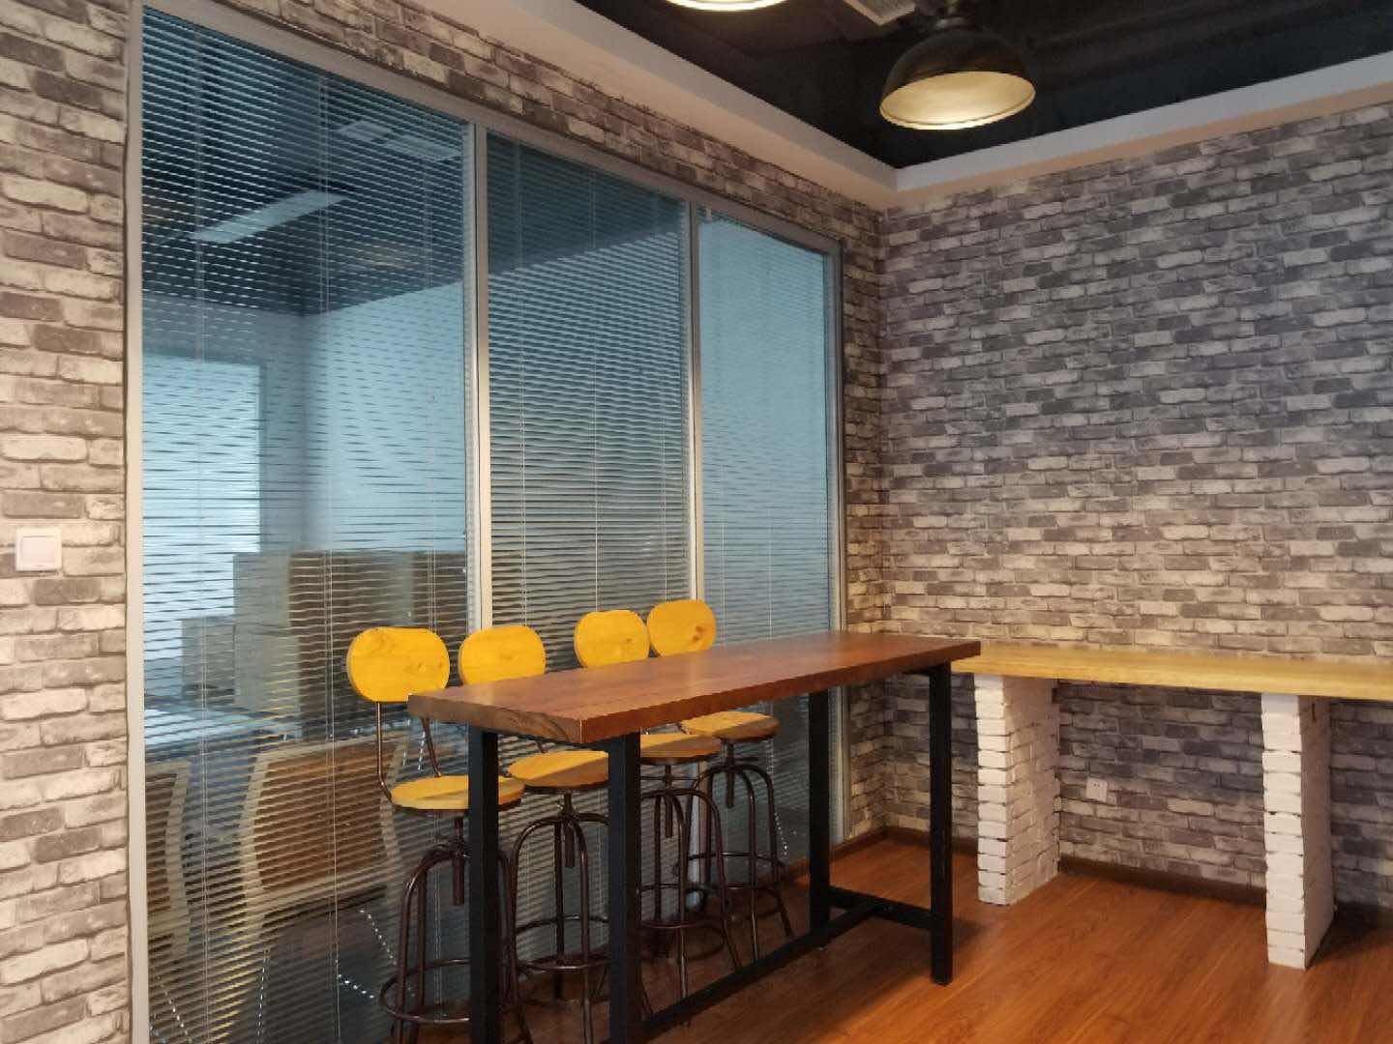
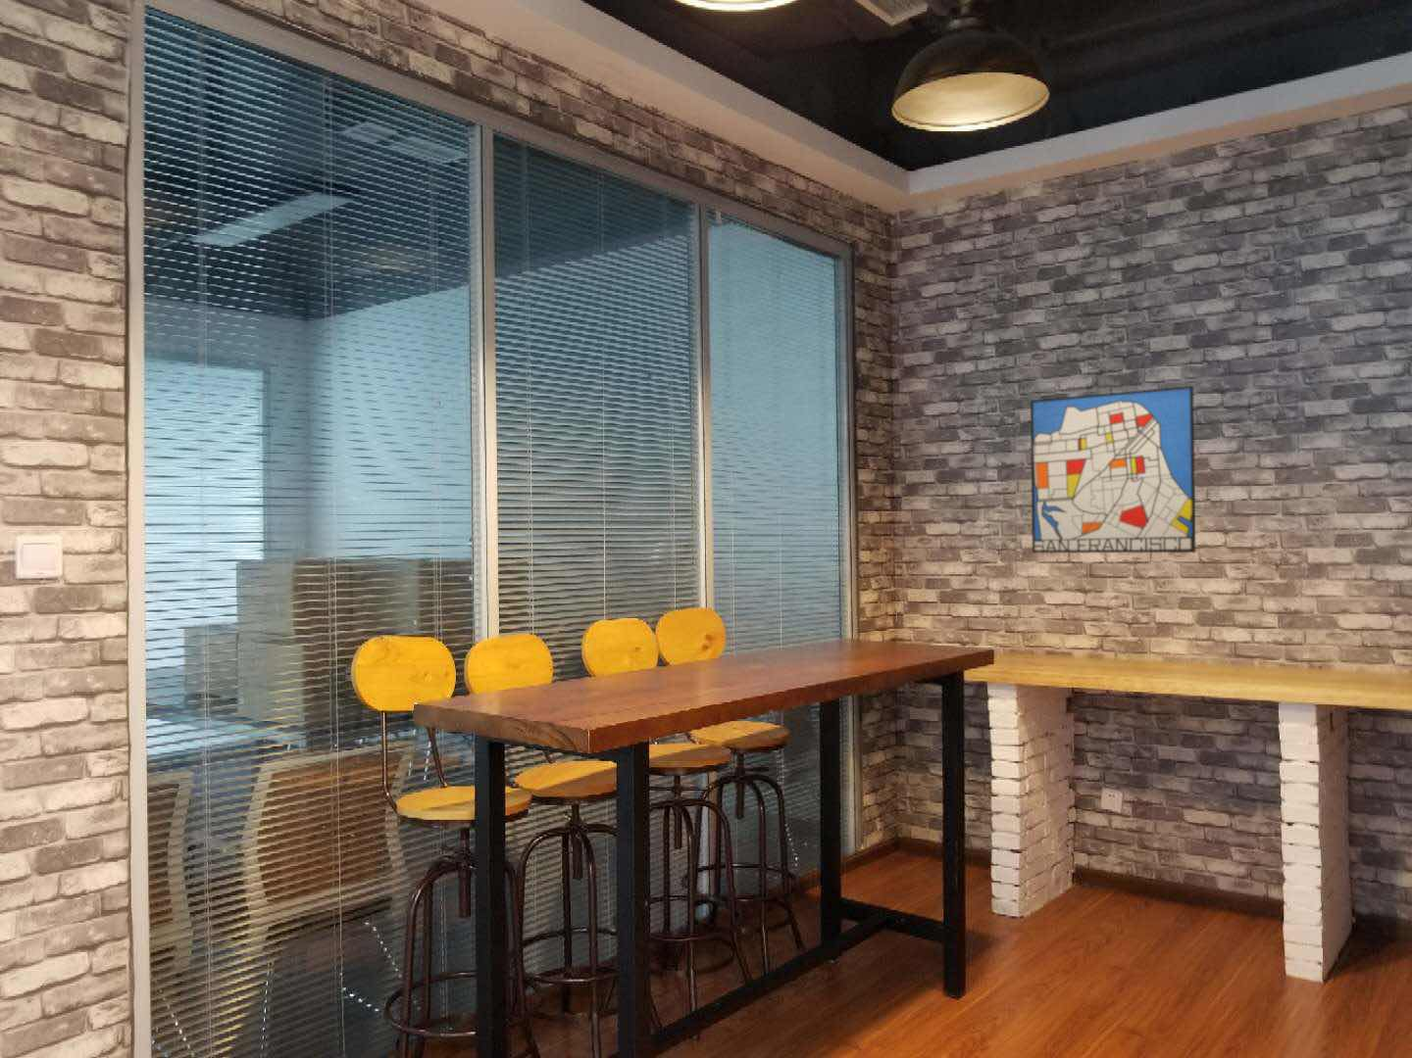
+ wall art (1108, 472)
